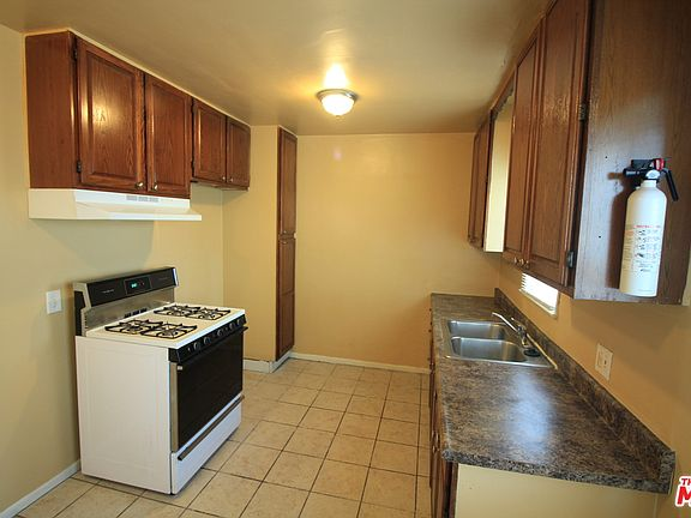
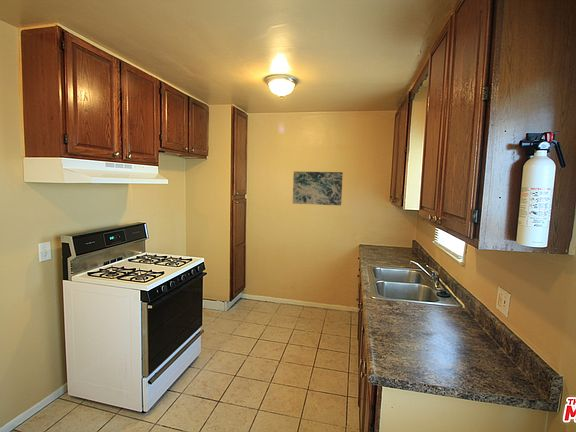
+ wall art (317, 188)
